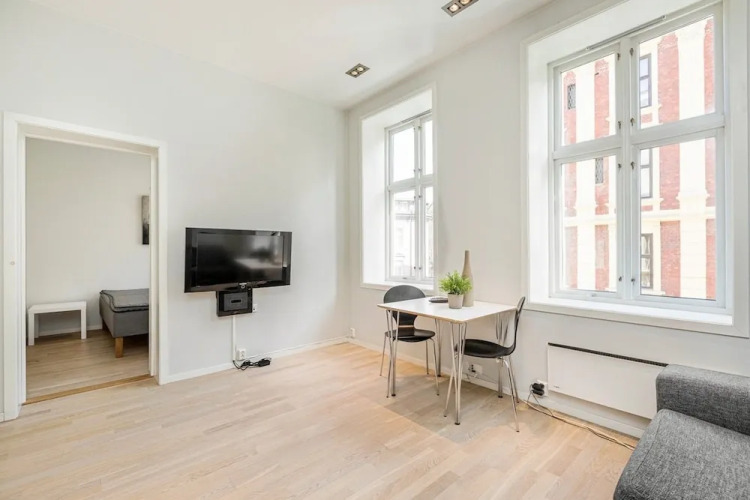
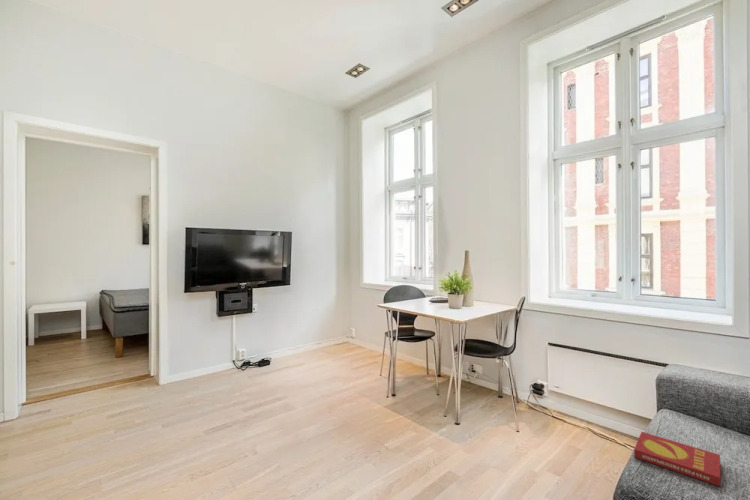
+ book (676, 455)
